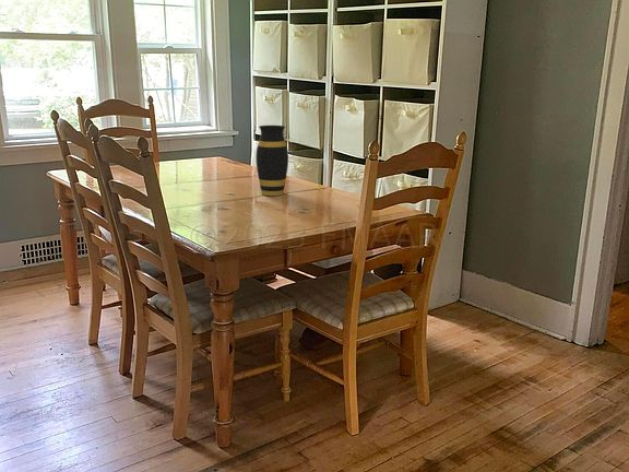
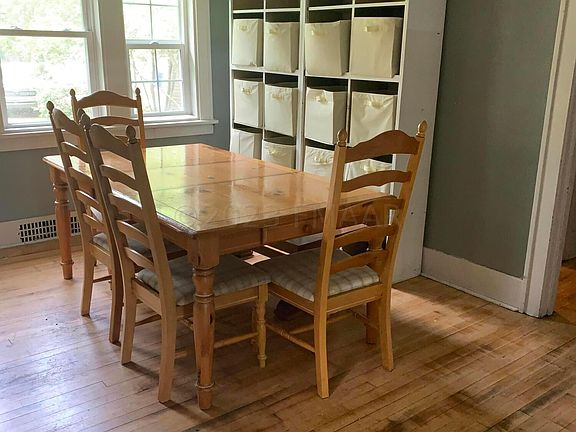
- vase (272, 160)
